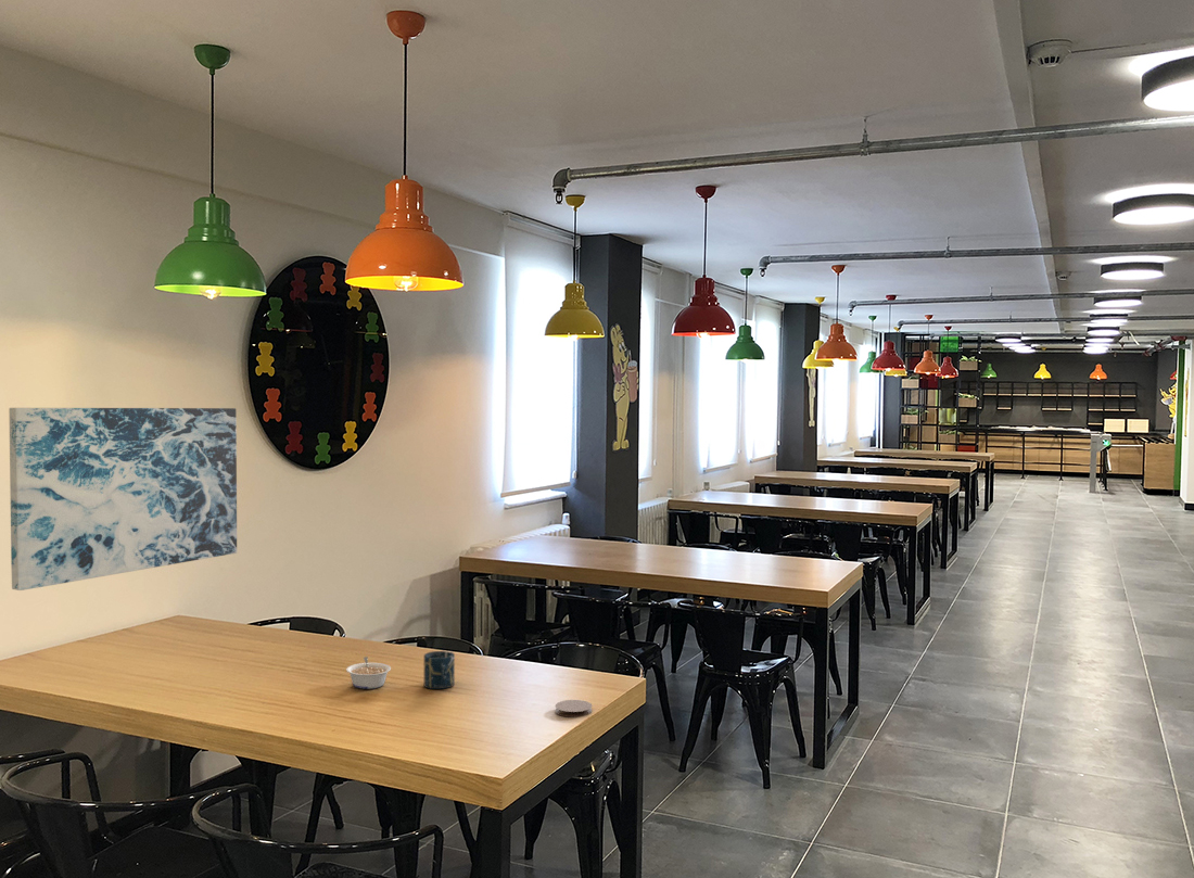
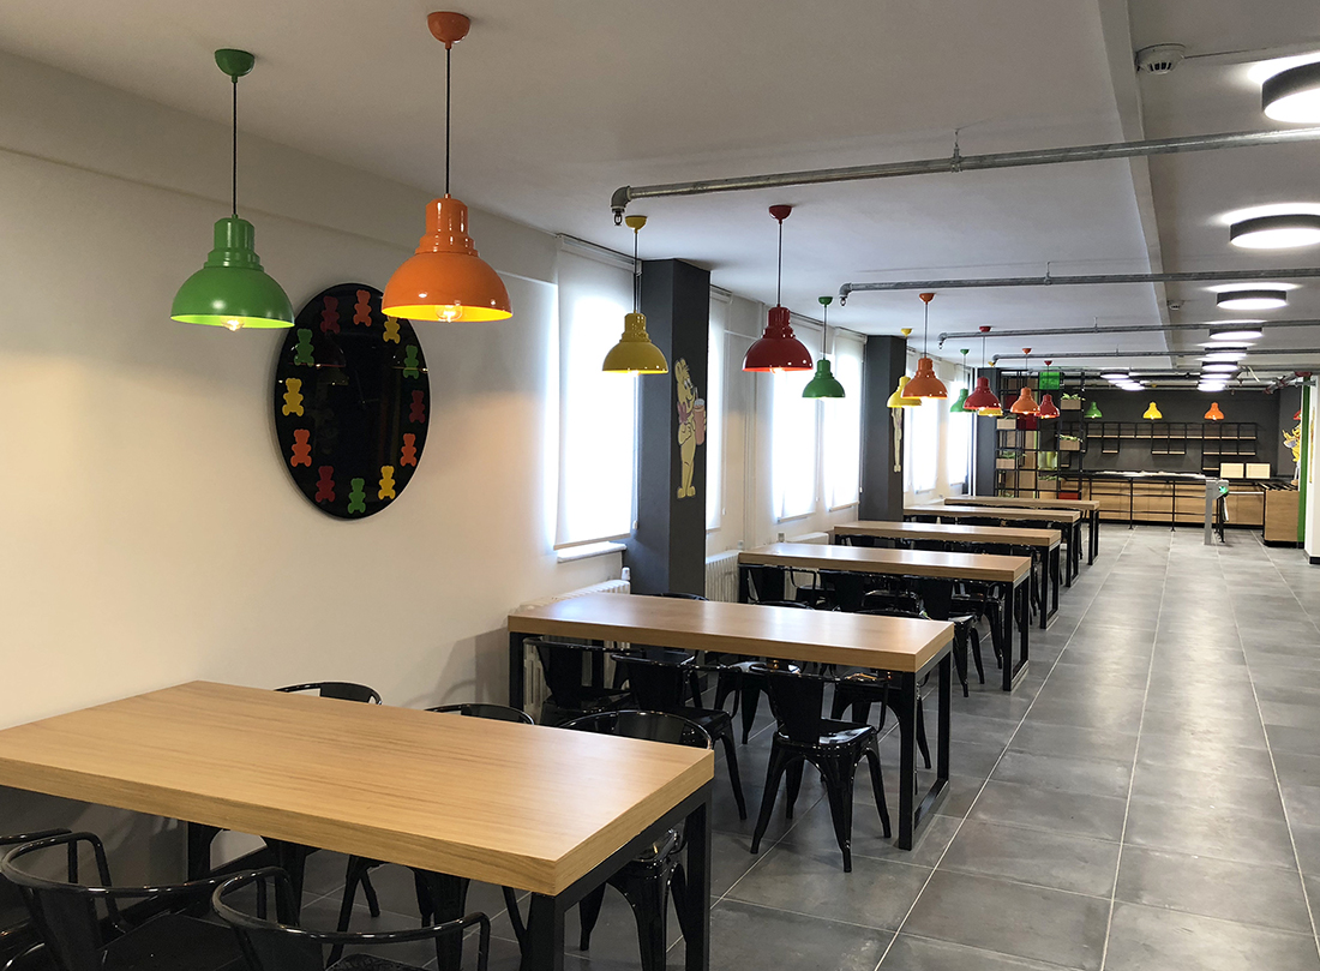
- coaster (573, 708)
- cup (440, 671)
- wall art (136, 488)
- legume (367, 674)
